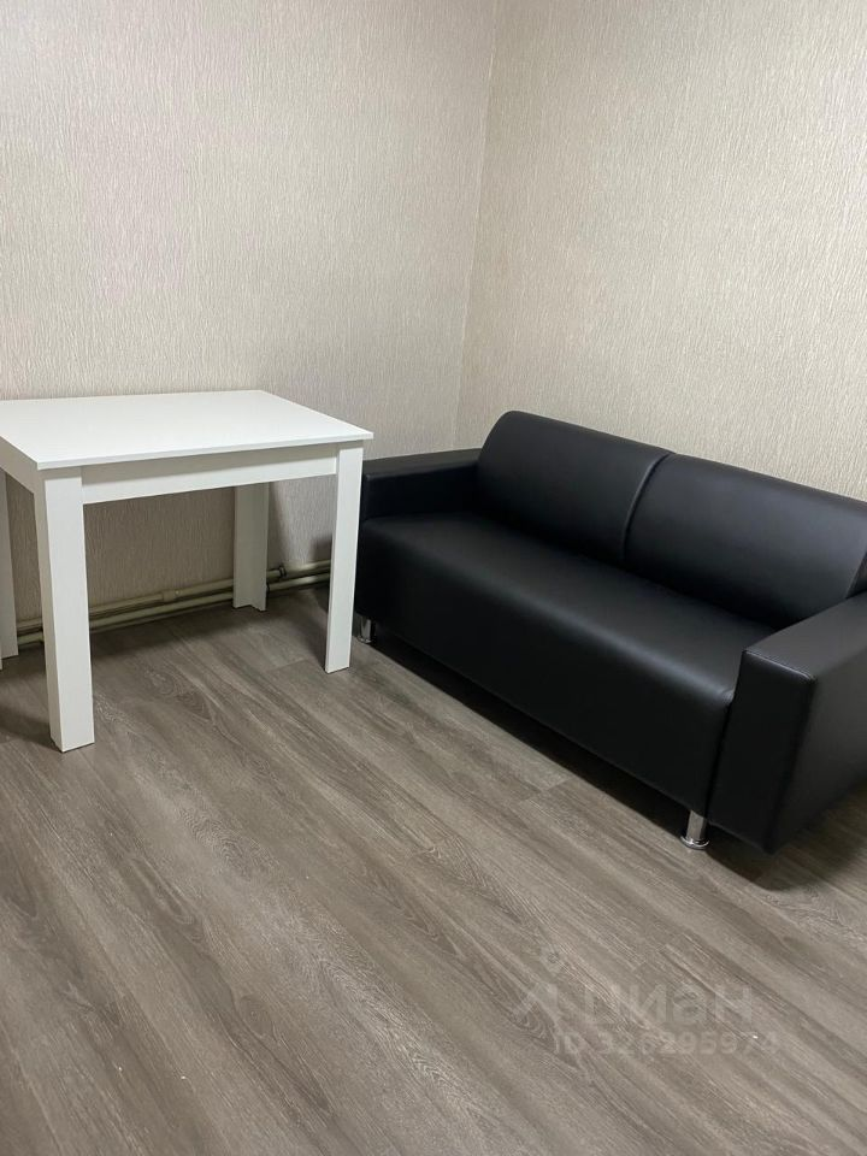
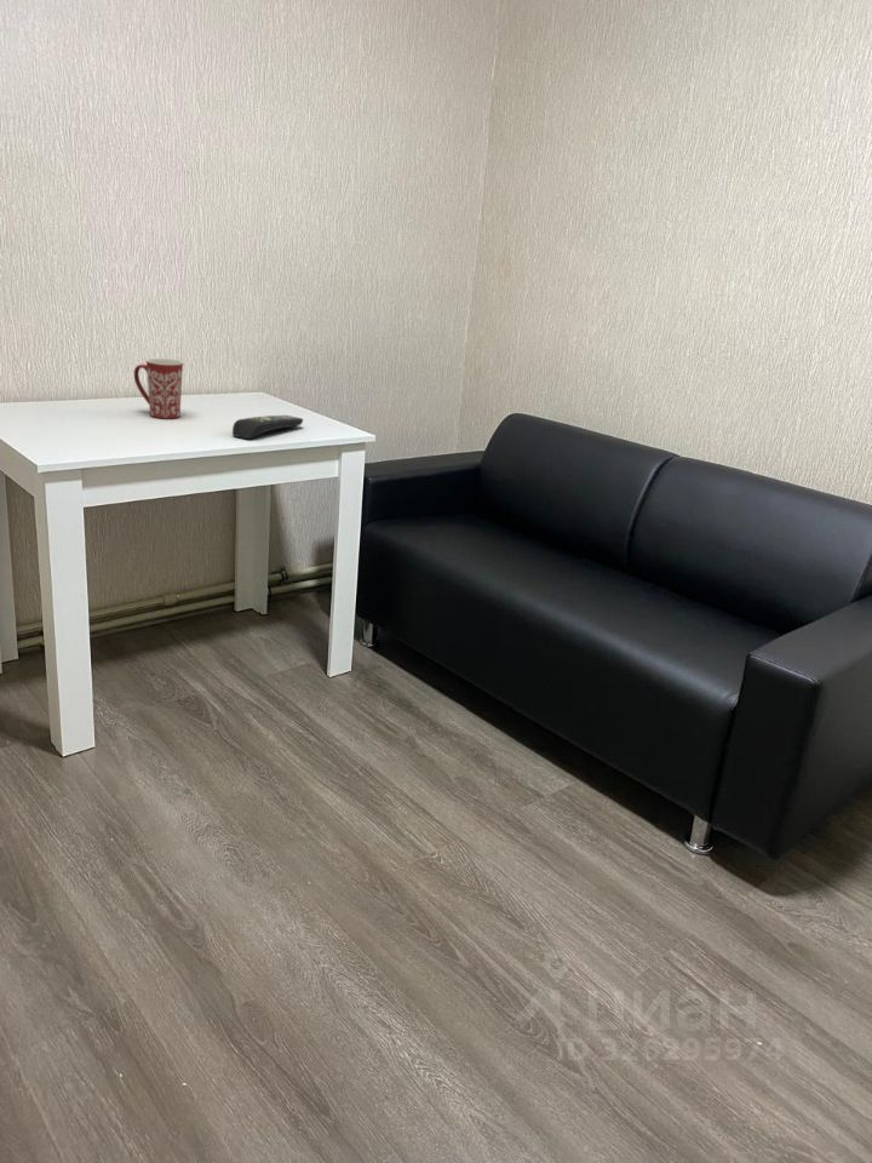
+ mug (159, 386)
+ remote control (268, 423)
